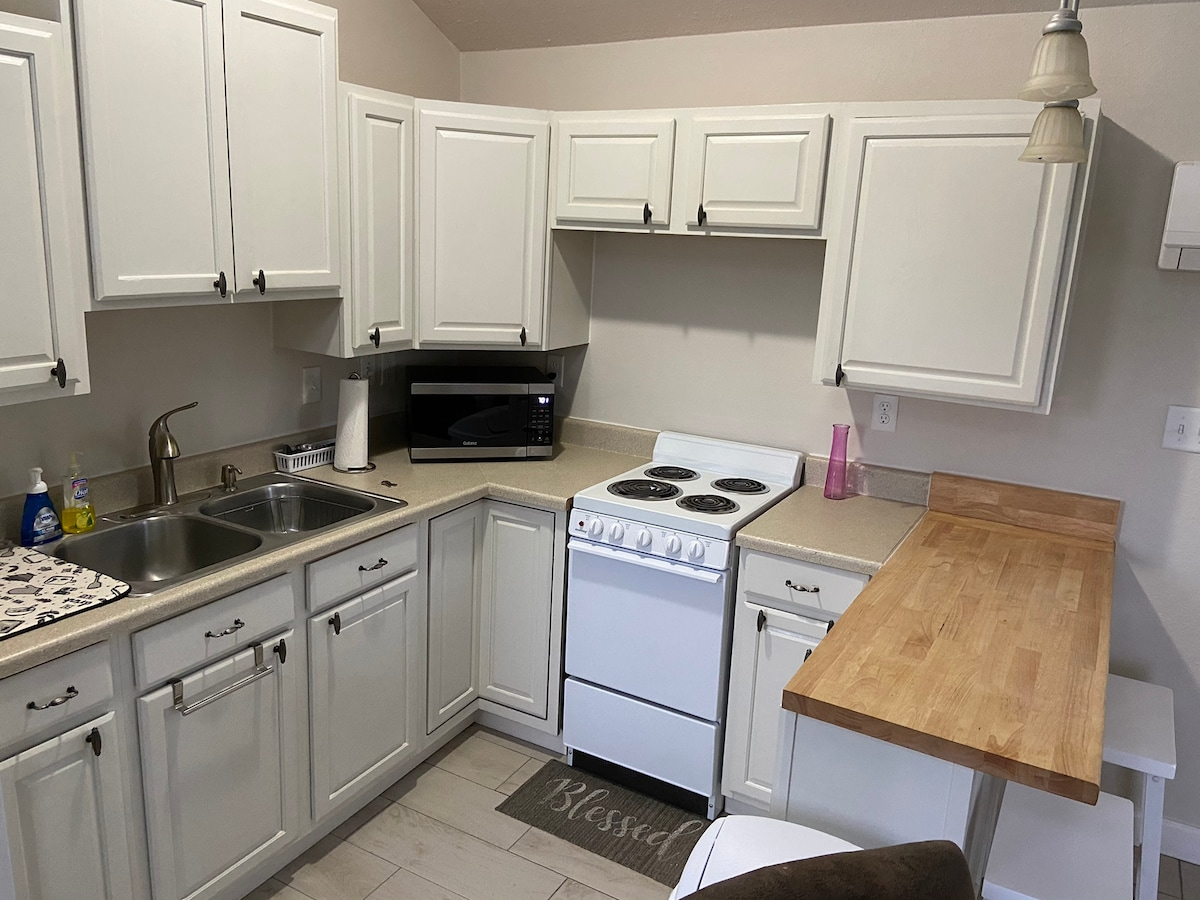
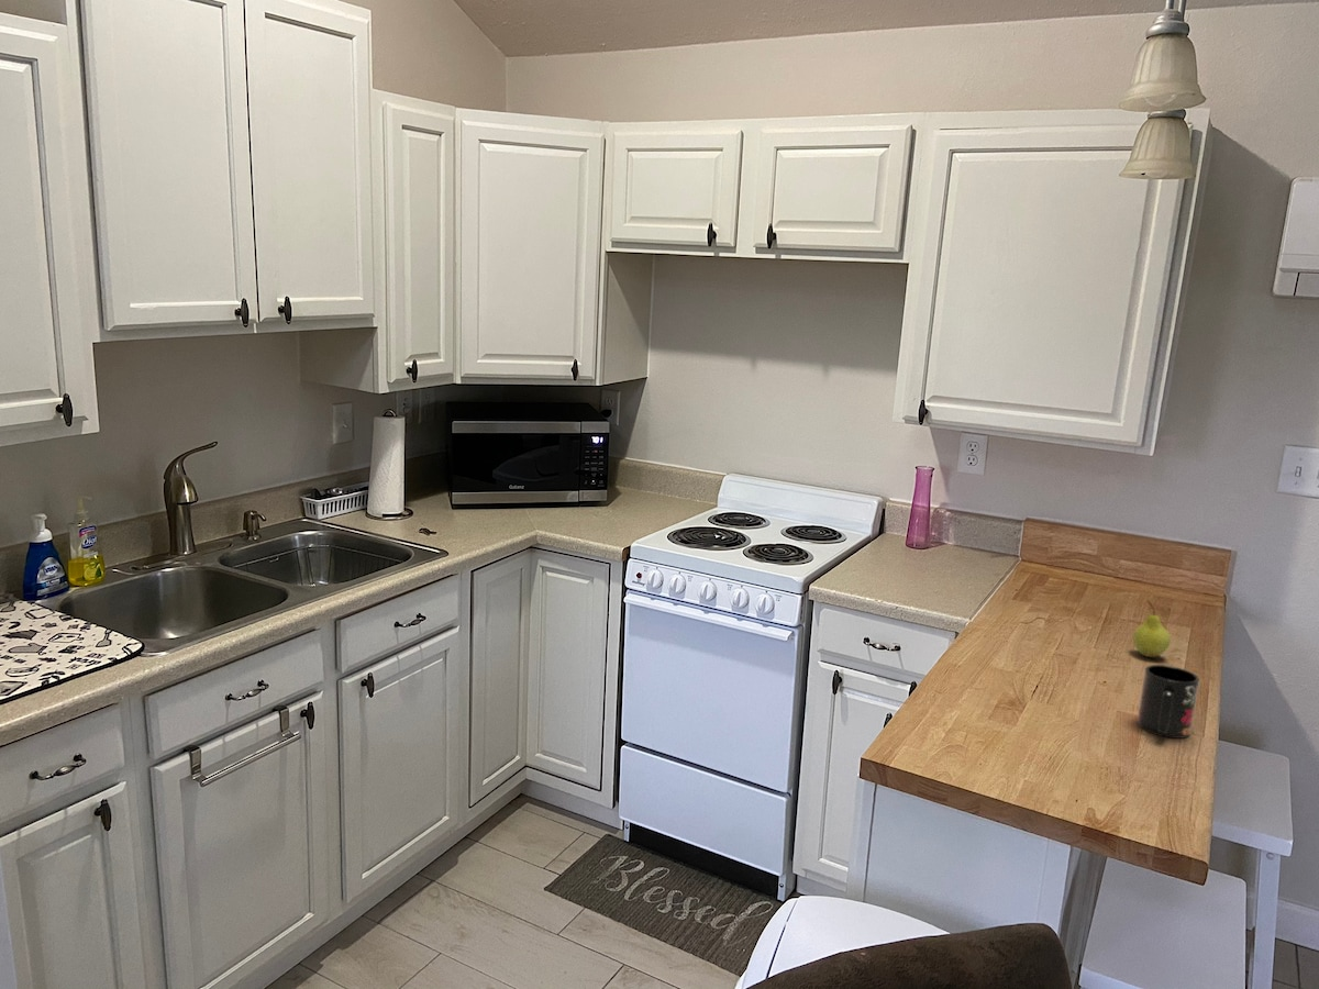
+ mug (1166, 703)
+ fruit (1153, 629)
